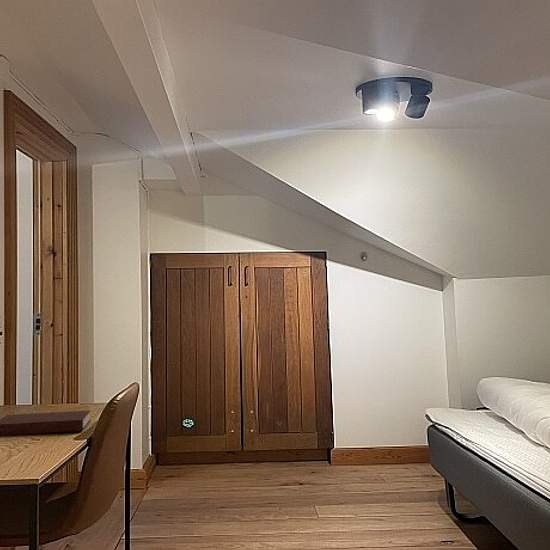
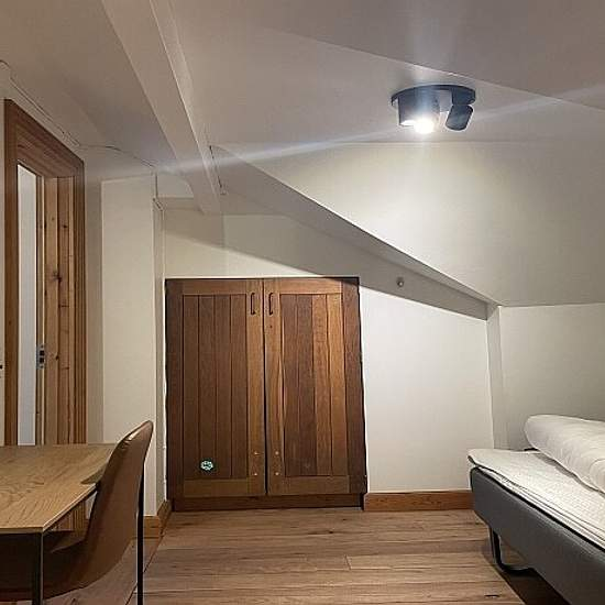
- notebook (43, 422)
